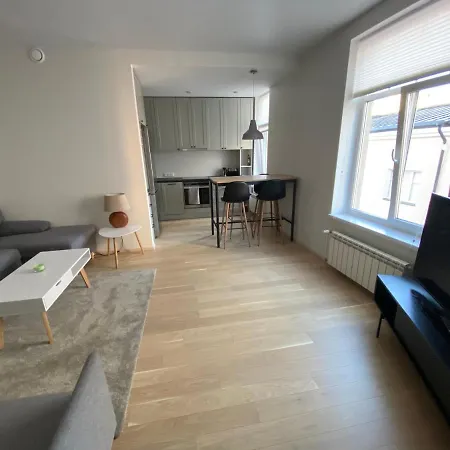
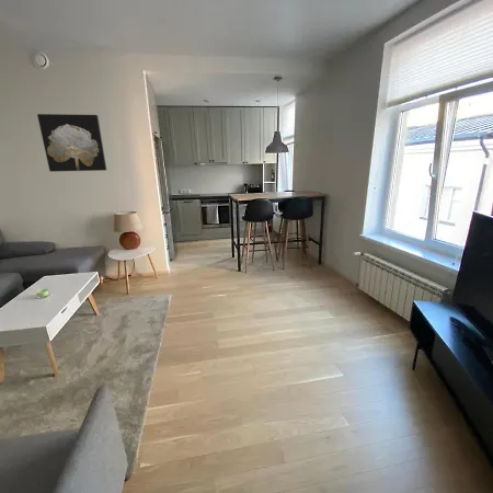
+ wall art (73, 144)
